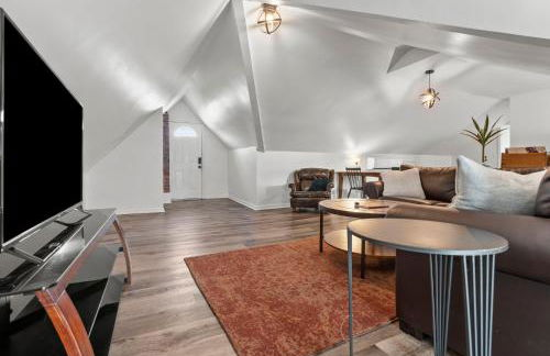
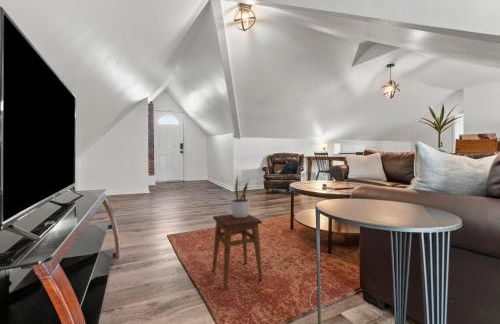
+ stool (236, 244)
+ potted plant (241, 195)
